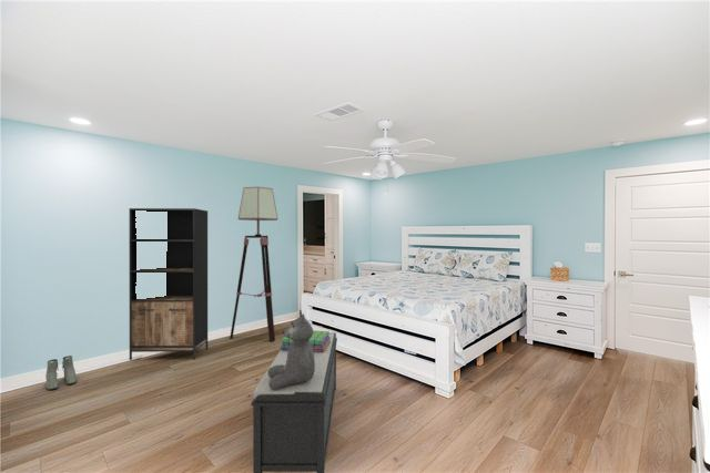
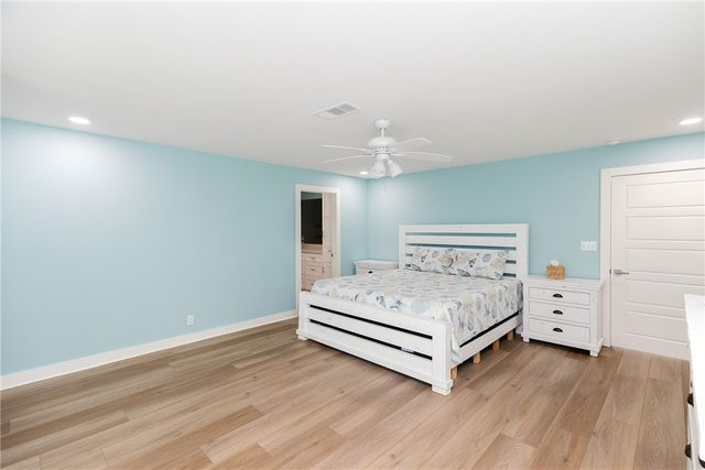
- floor lamp (262, 261)
- boots (62, 369)
- bookshelf (170, 281)
- teddy bear (291, 346)
- stack of books (310, 340)
- bench (304, 391)
